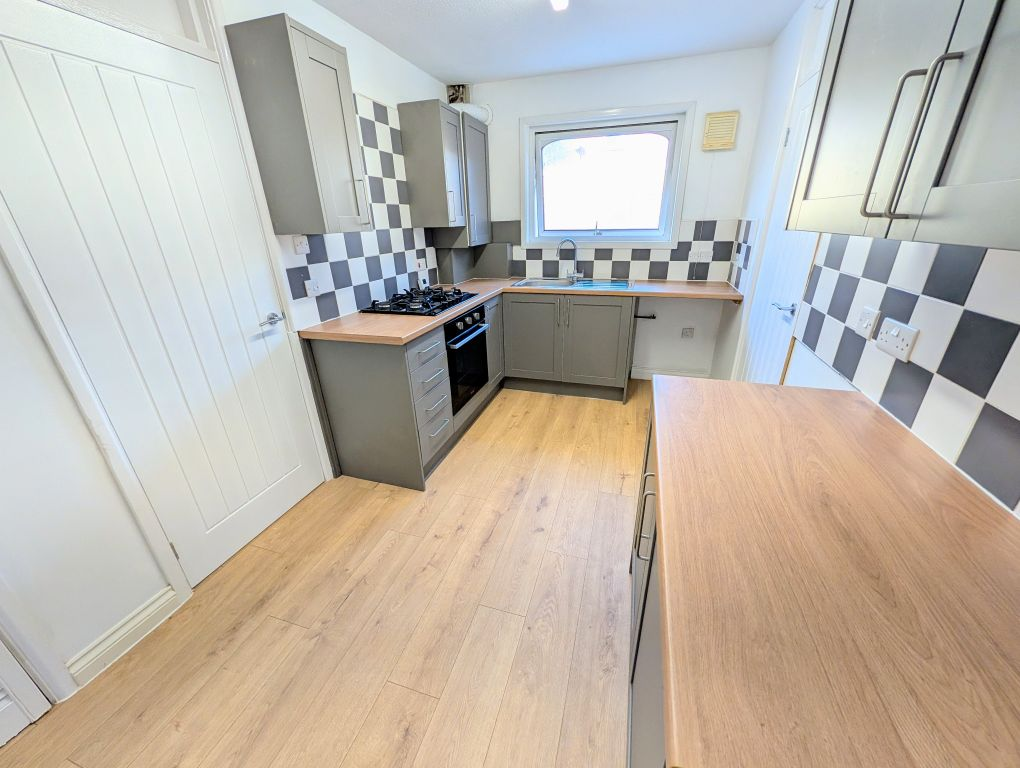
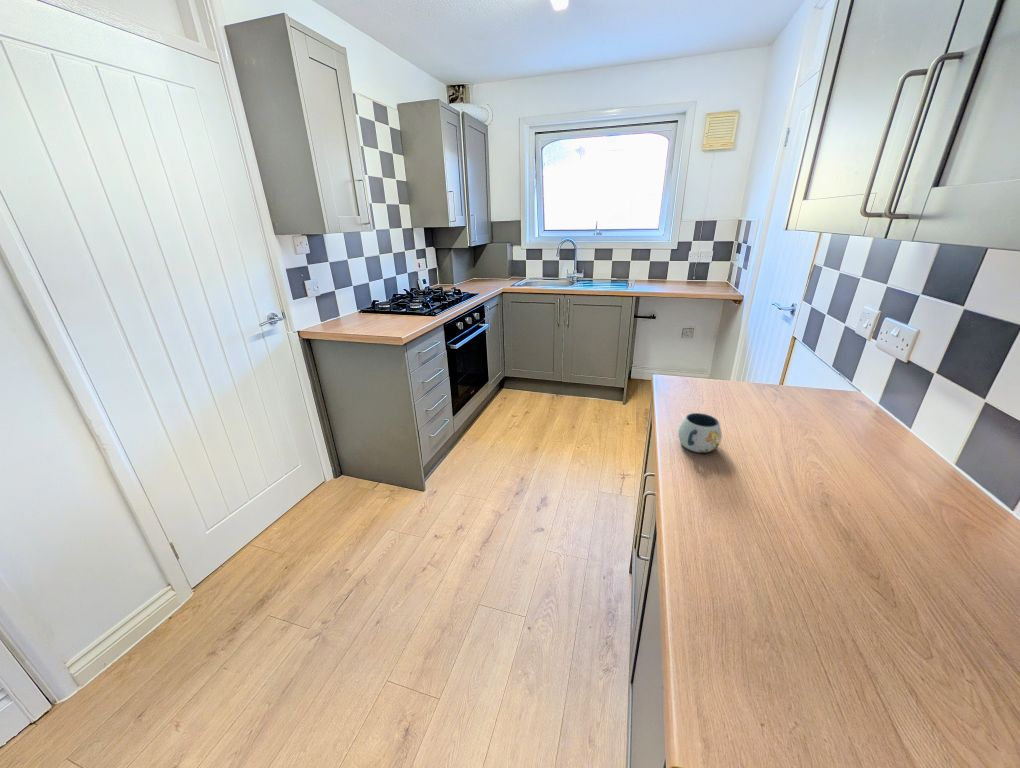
+ mug (697, 434)
